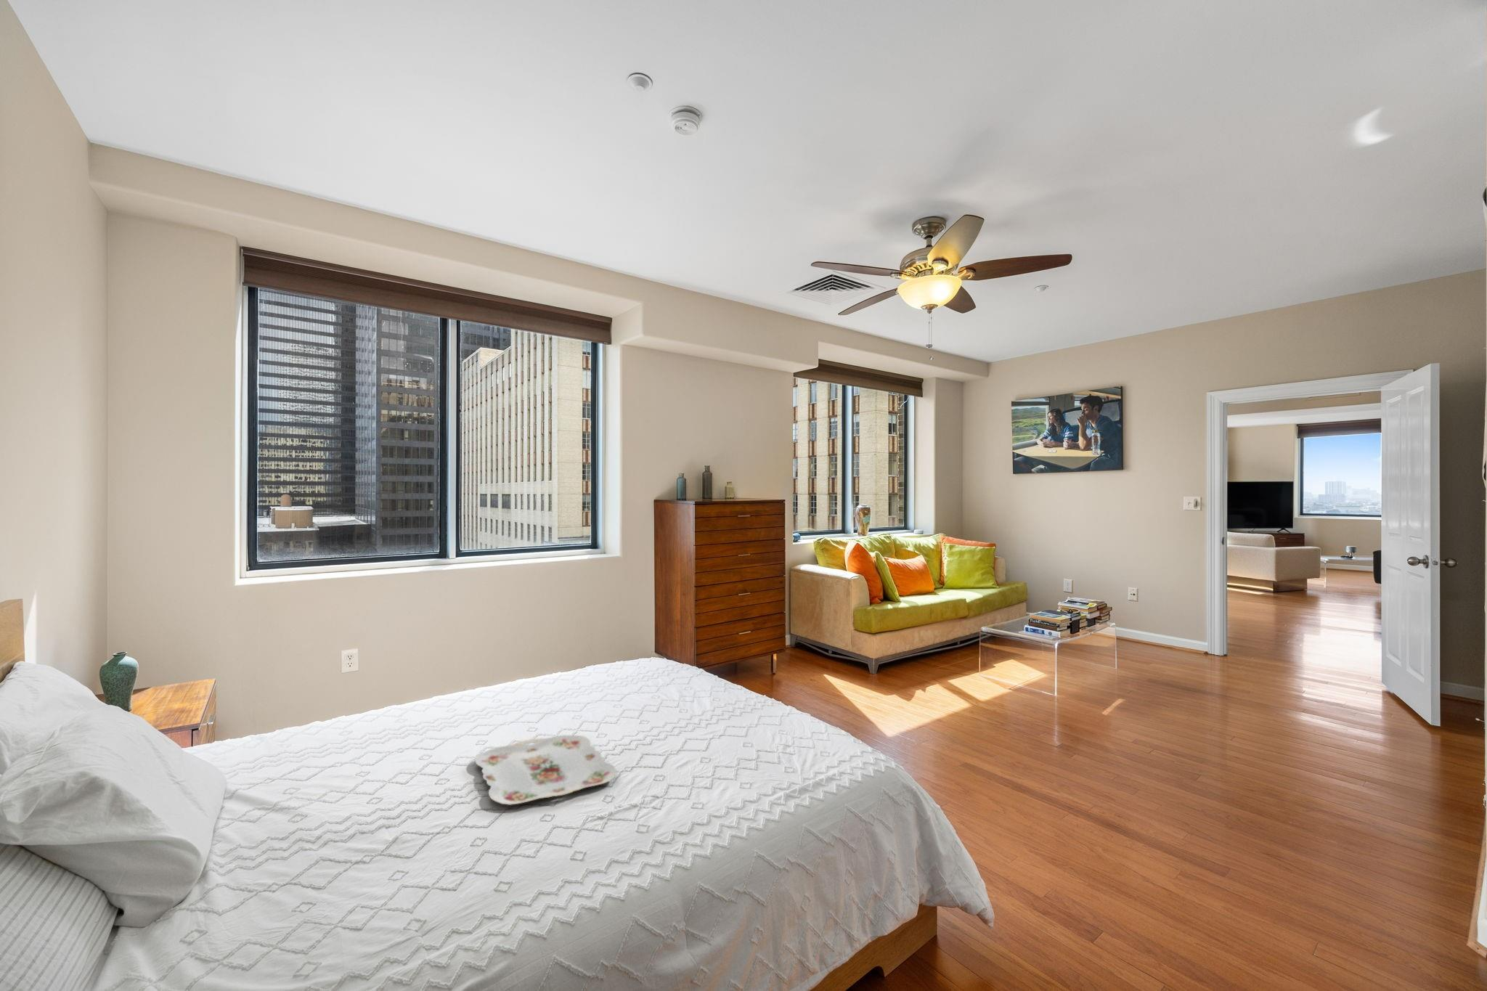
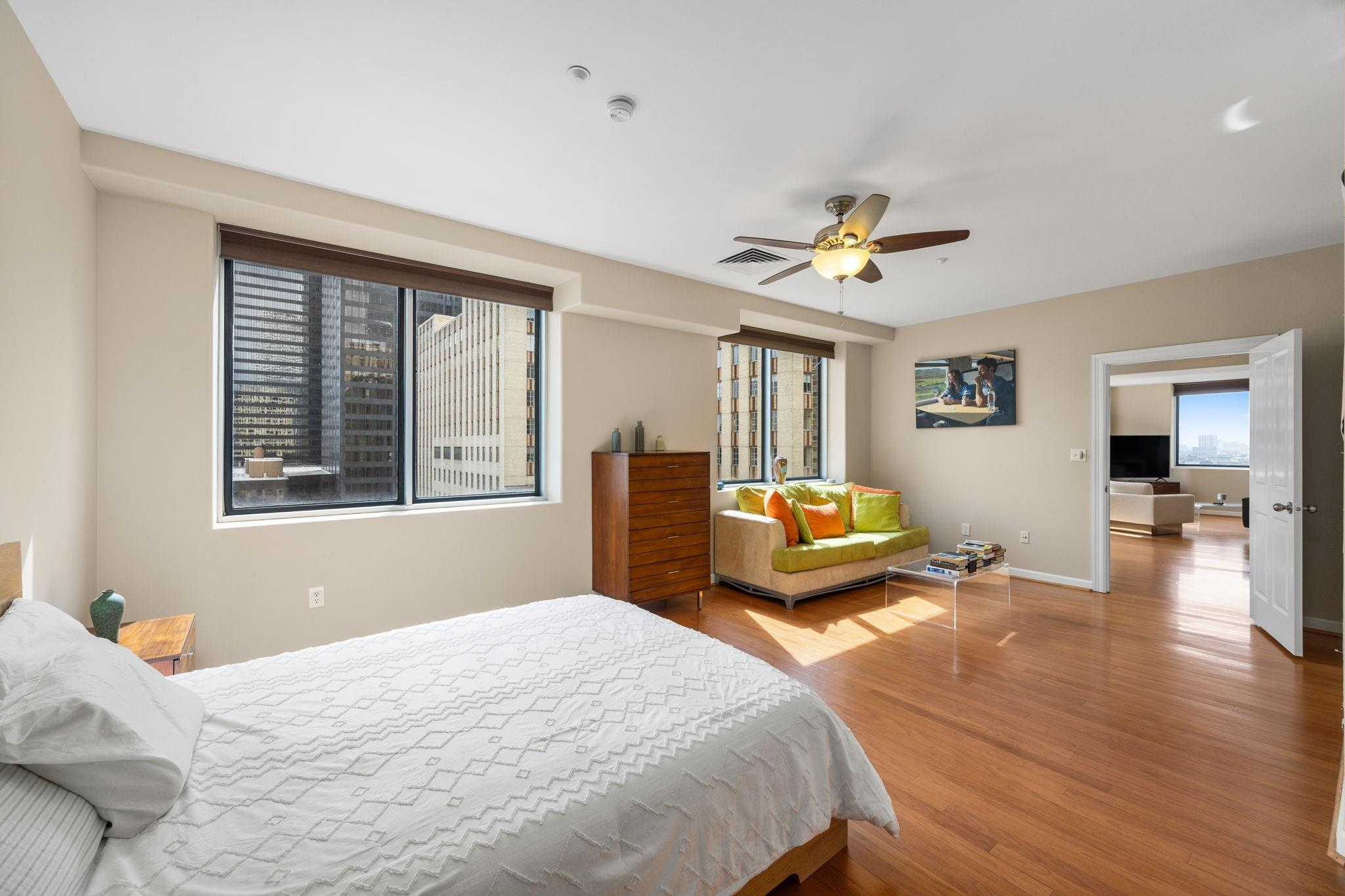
- serving tray (544, 766)
